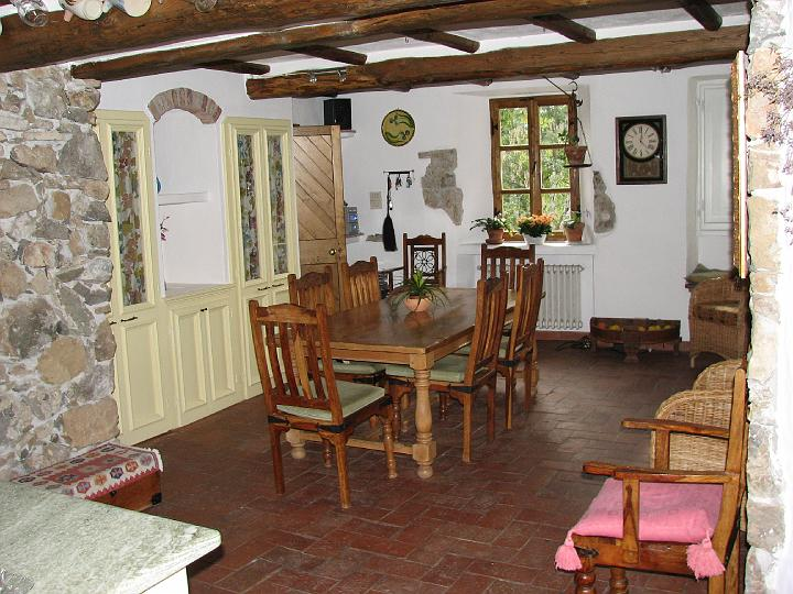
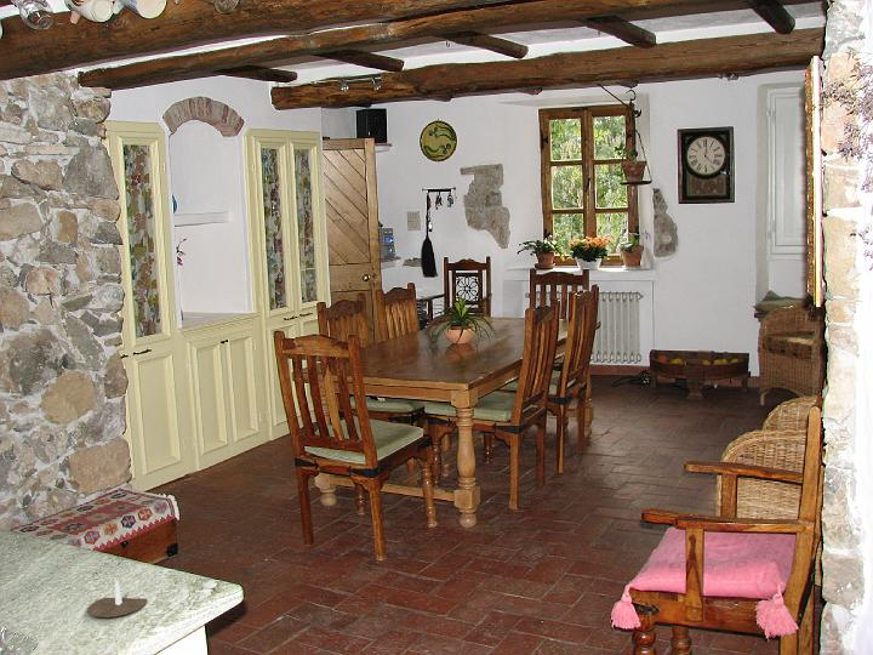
+ candle (115, 592)
